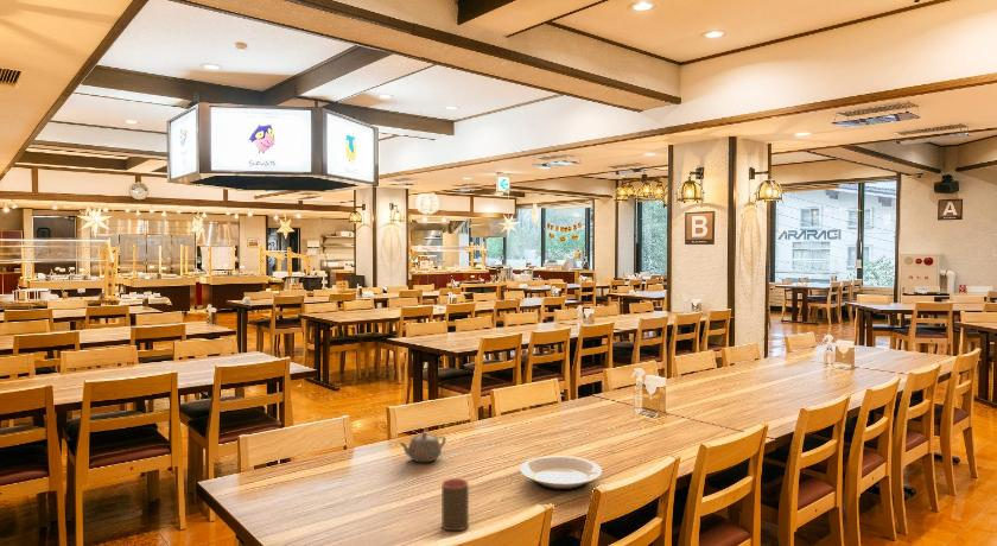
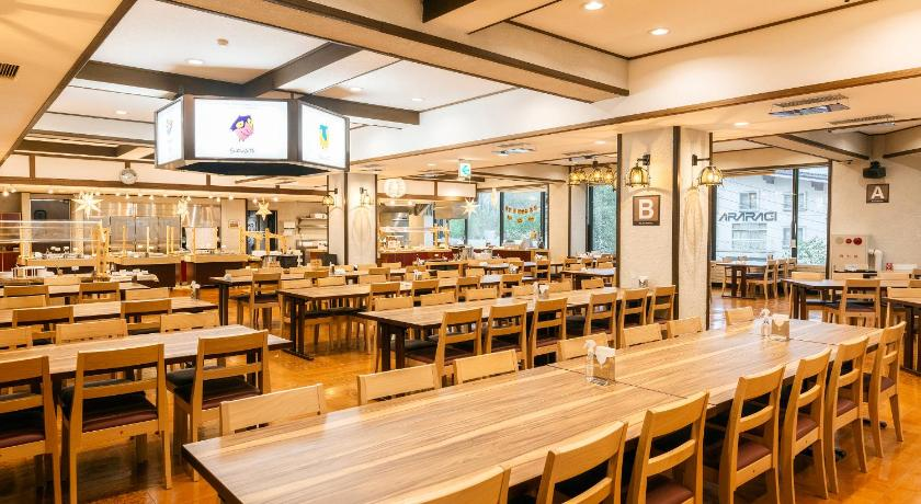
- cup (455, 503)
- teapot (423, 445)
- plate (560, 475)
